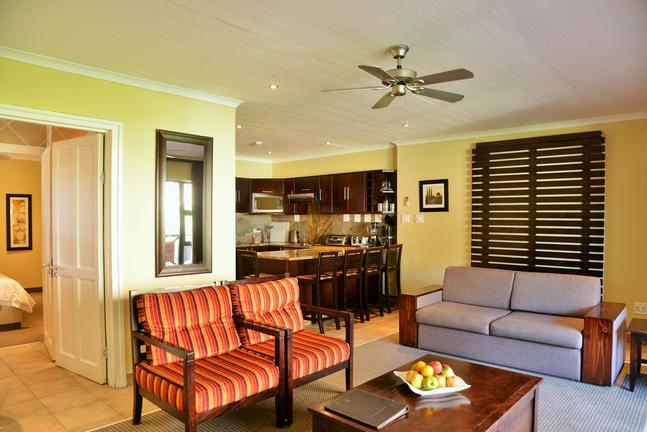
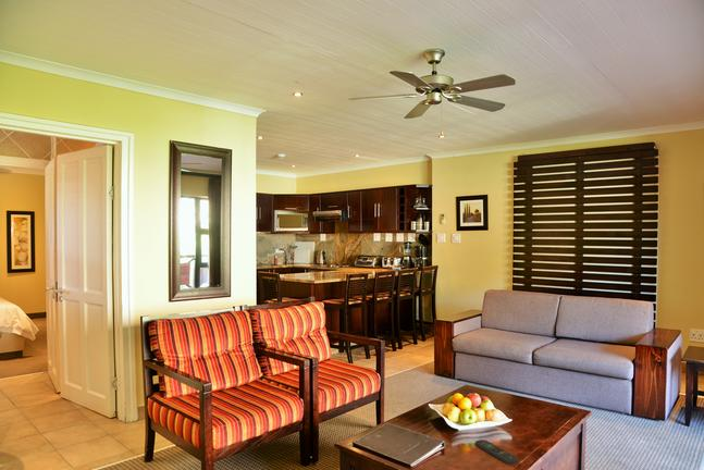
+ remote control (495, 450)
